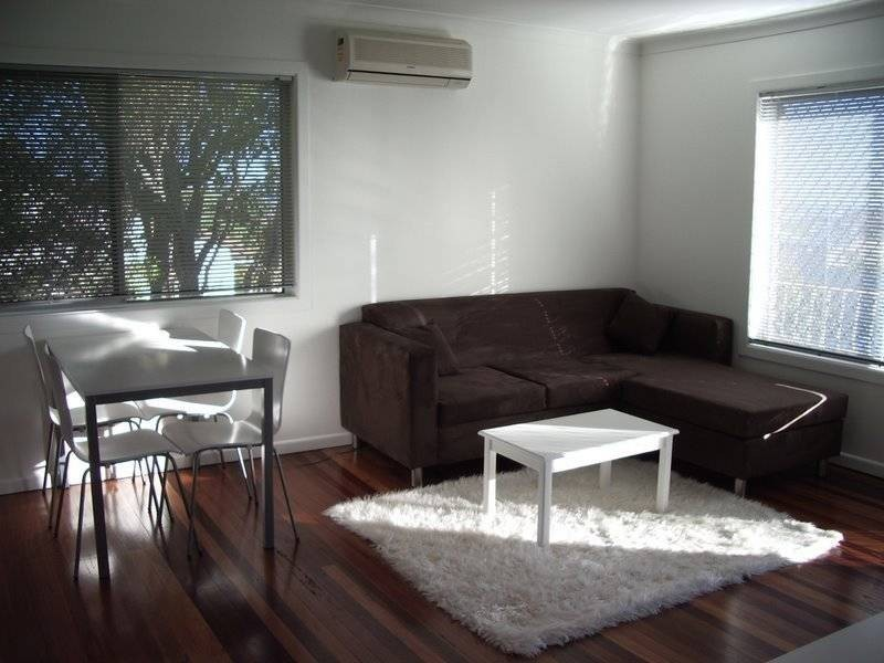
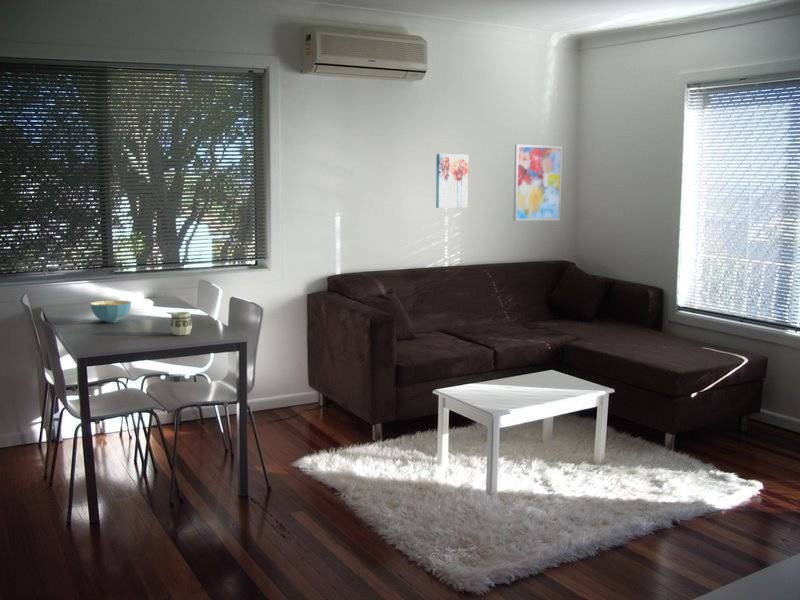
+ wall art (538, 183)
+ cup (181, 323)
+ cereal bowl (111, 312)
+ wall art (452, 181)
